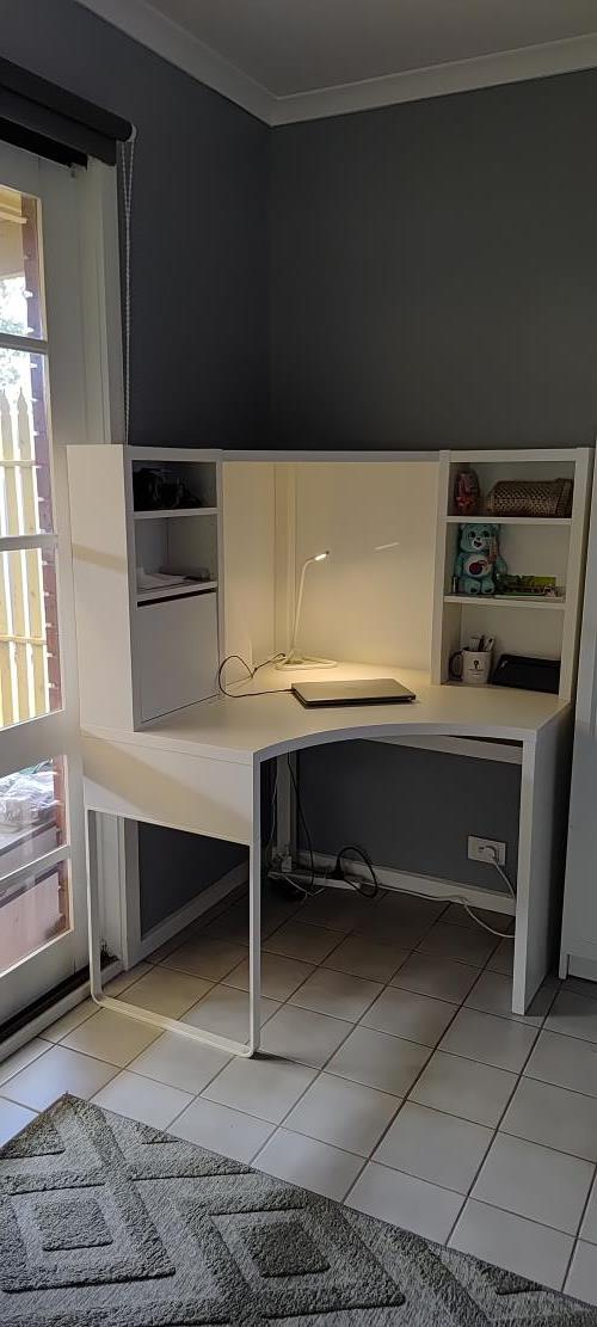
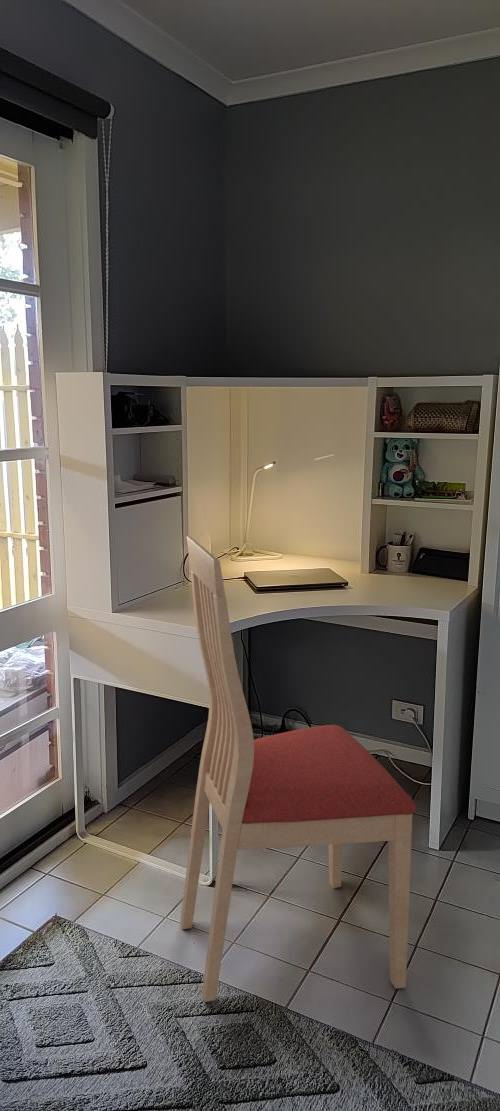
+ chair (287, 753)
